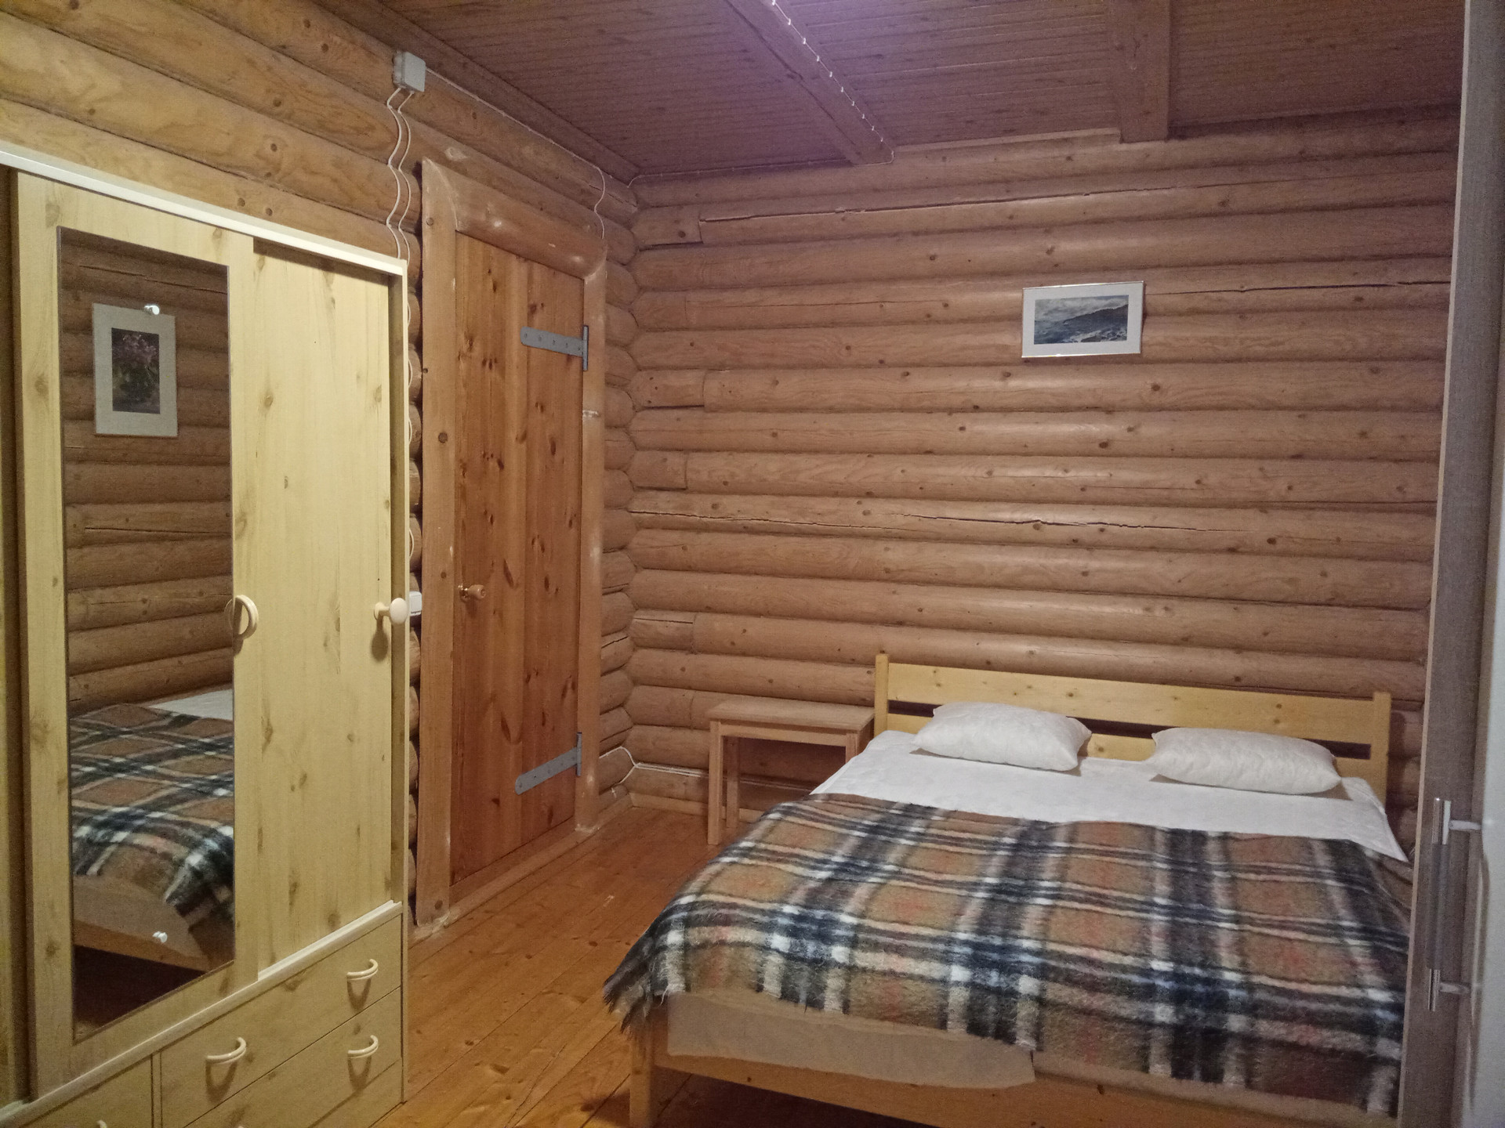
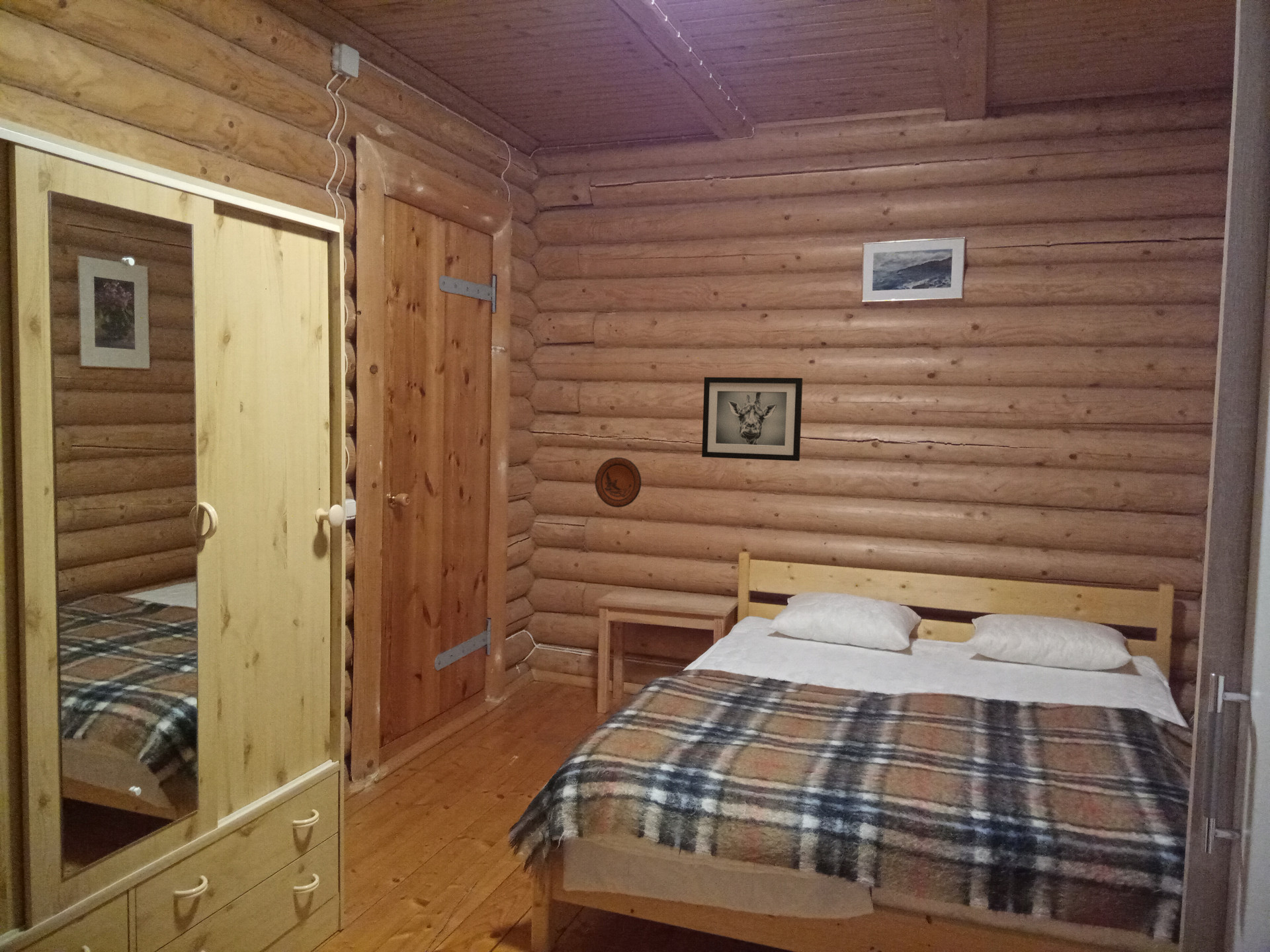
+ decorative plate (618, 482)
+ wall art (751, 418)
